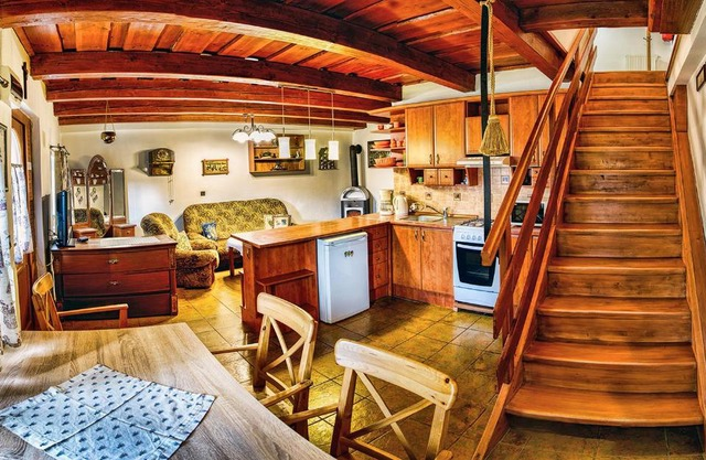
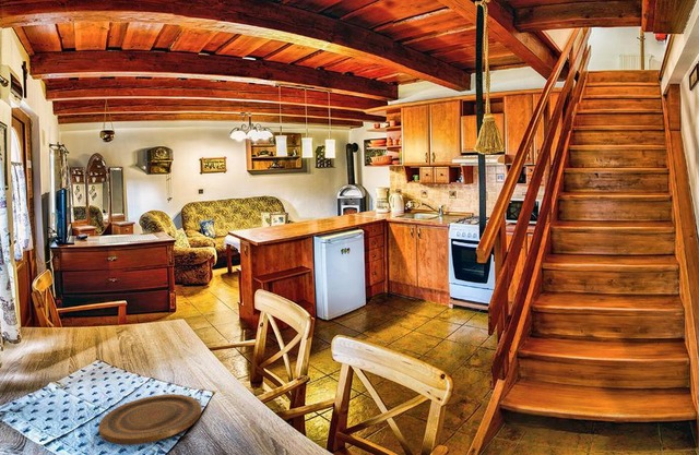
+ plate (152, 417)
